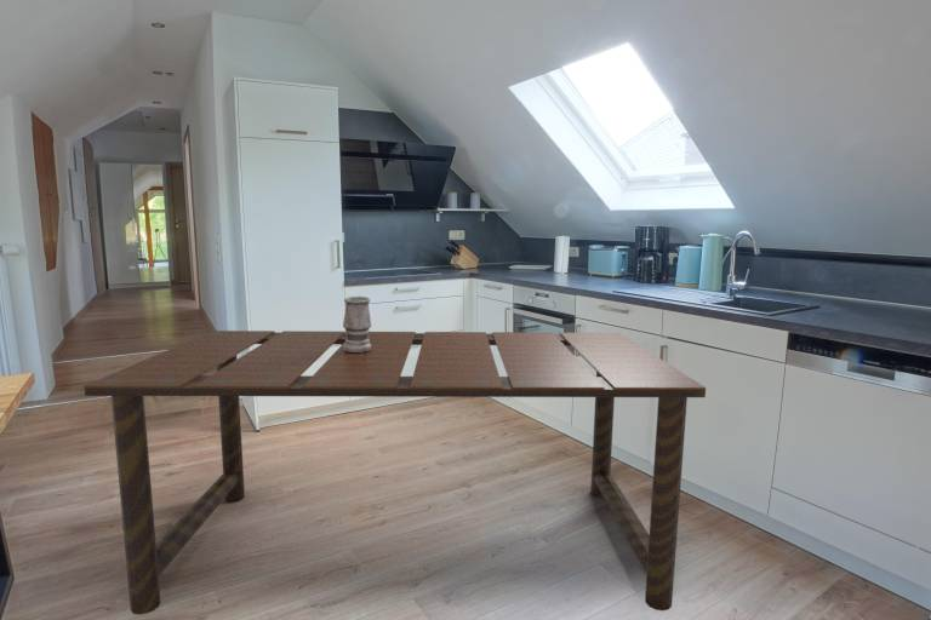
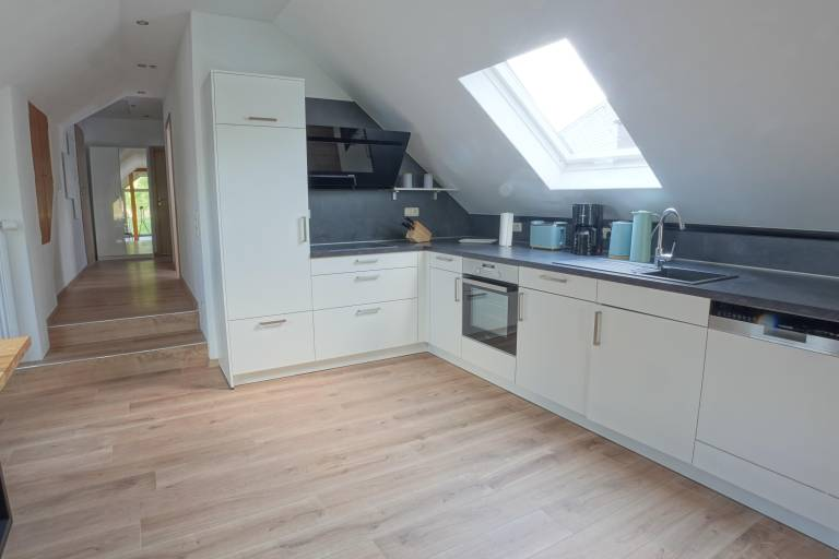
- vase (356, 323)
- dining table (411, 396)
